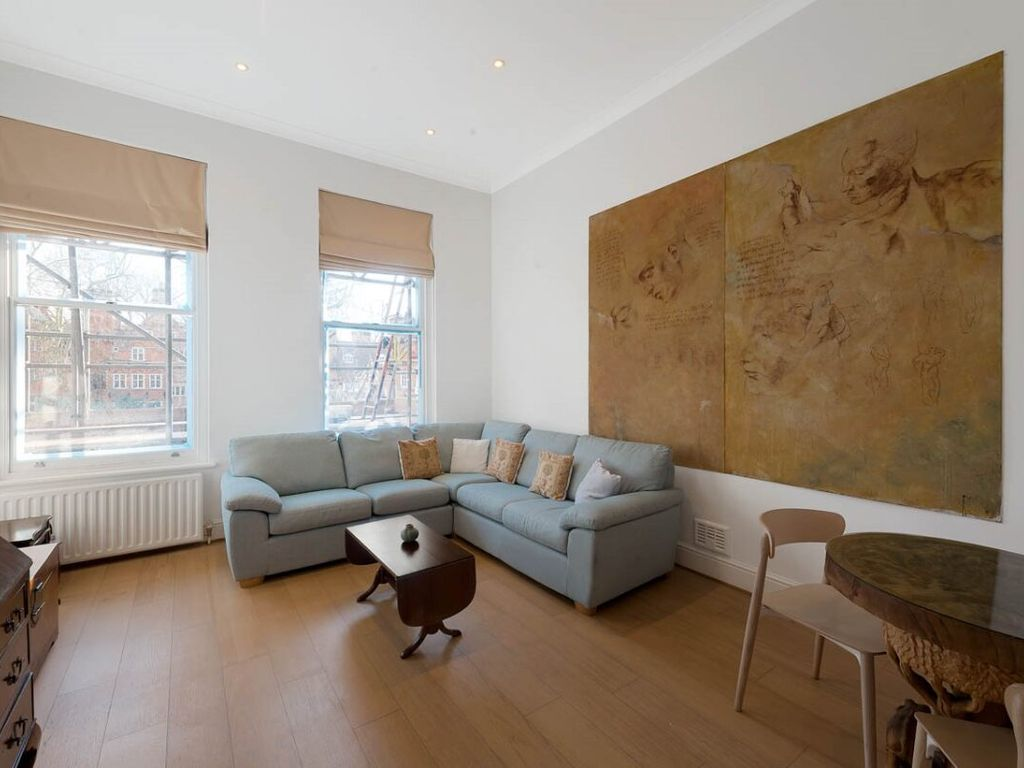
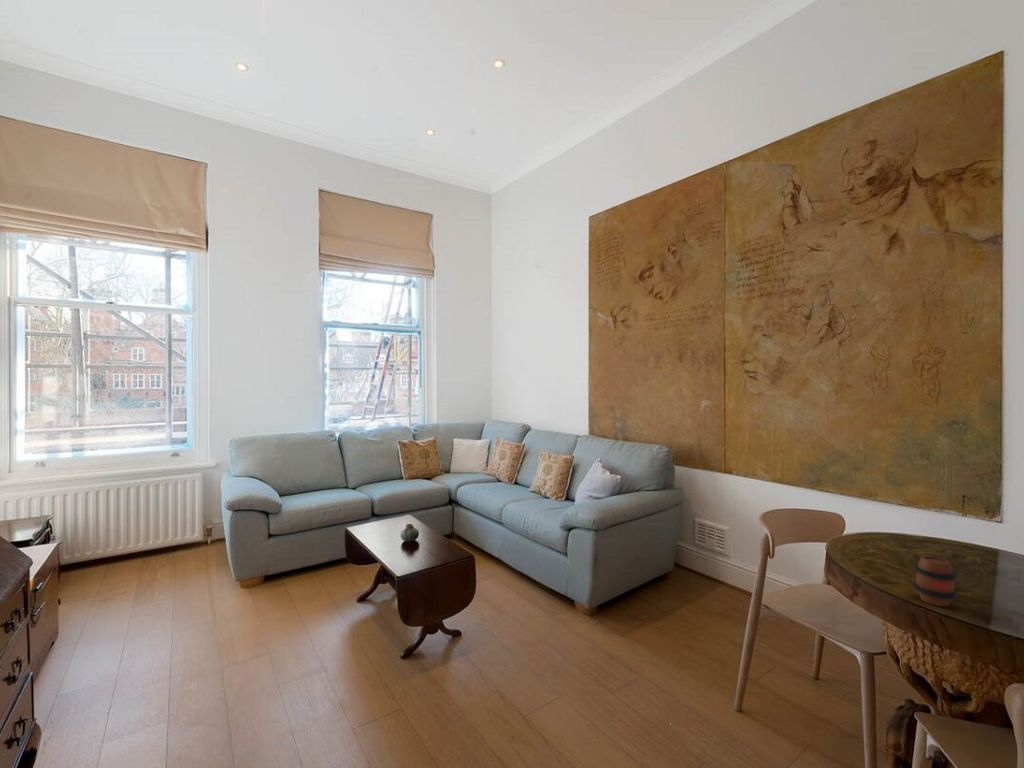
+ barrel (934, 580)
